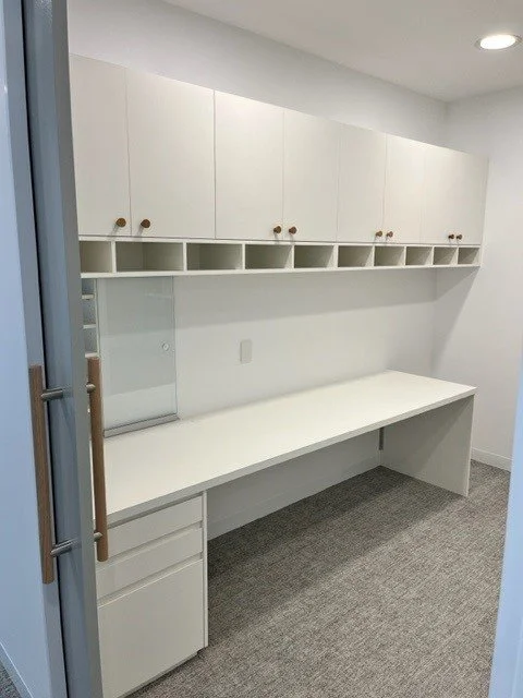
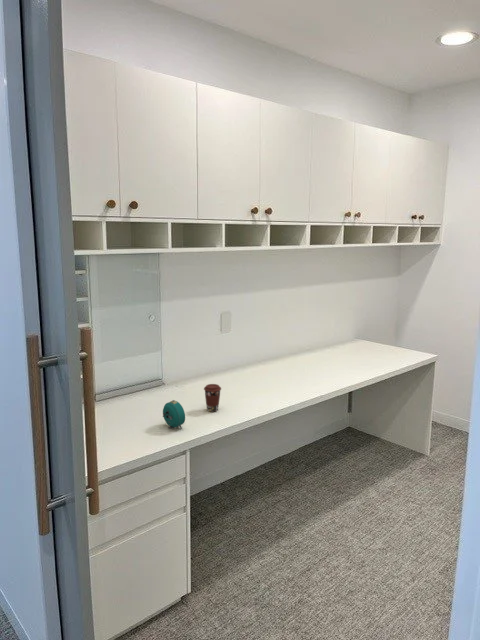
+ coffee cup (212, 398)
+ alarm clock (172, 414)
